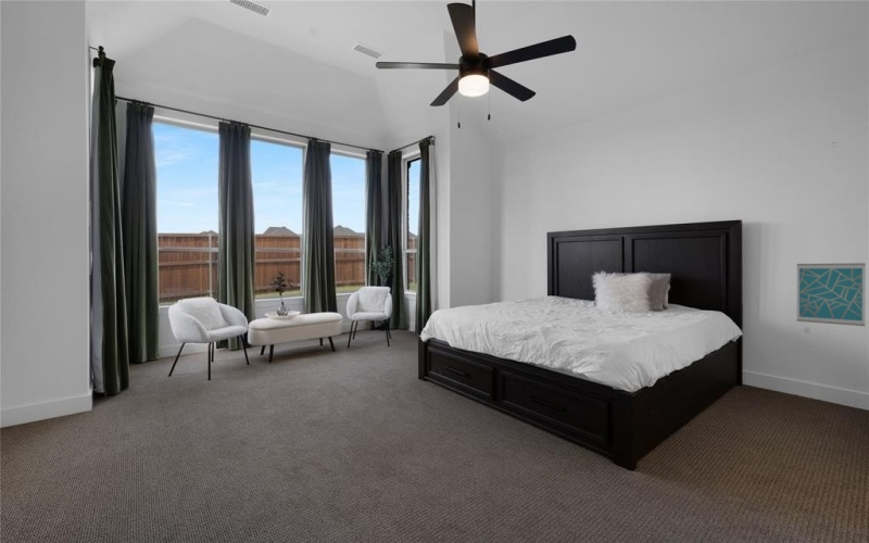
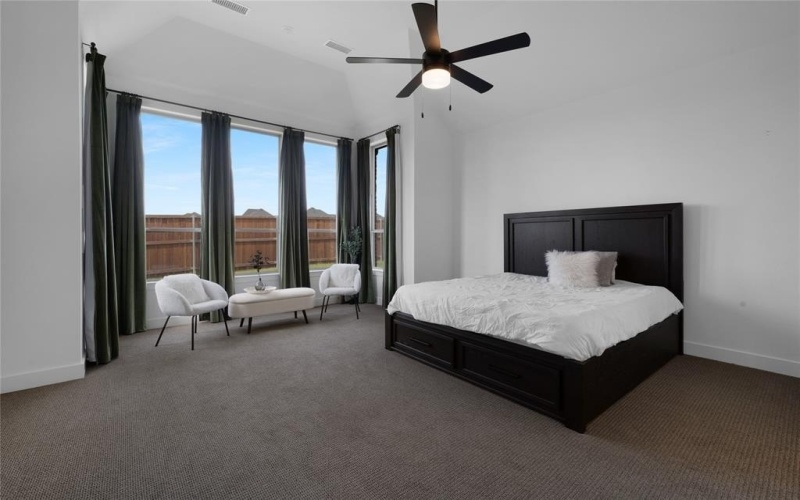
- wall art (829, 293)
